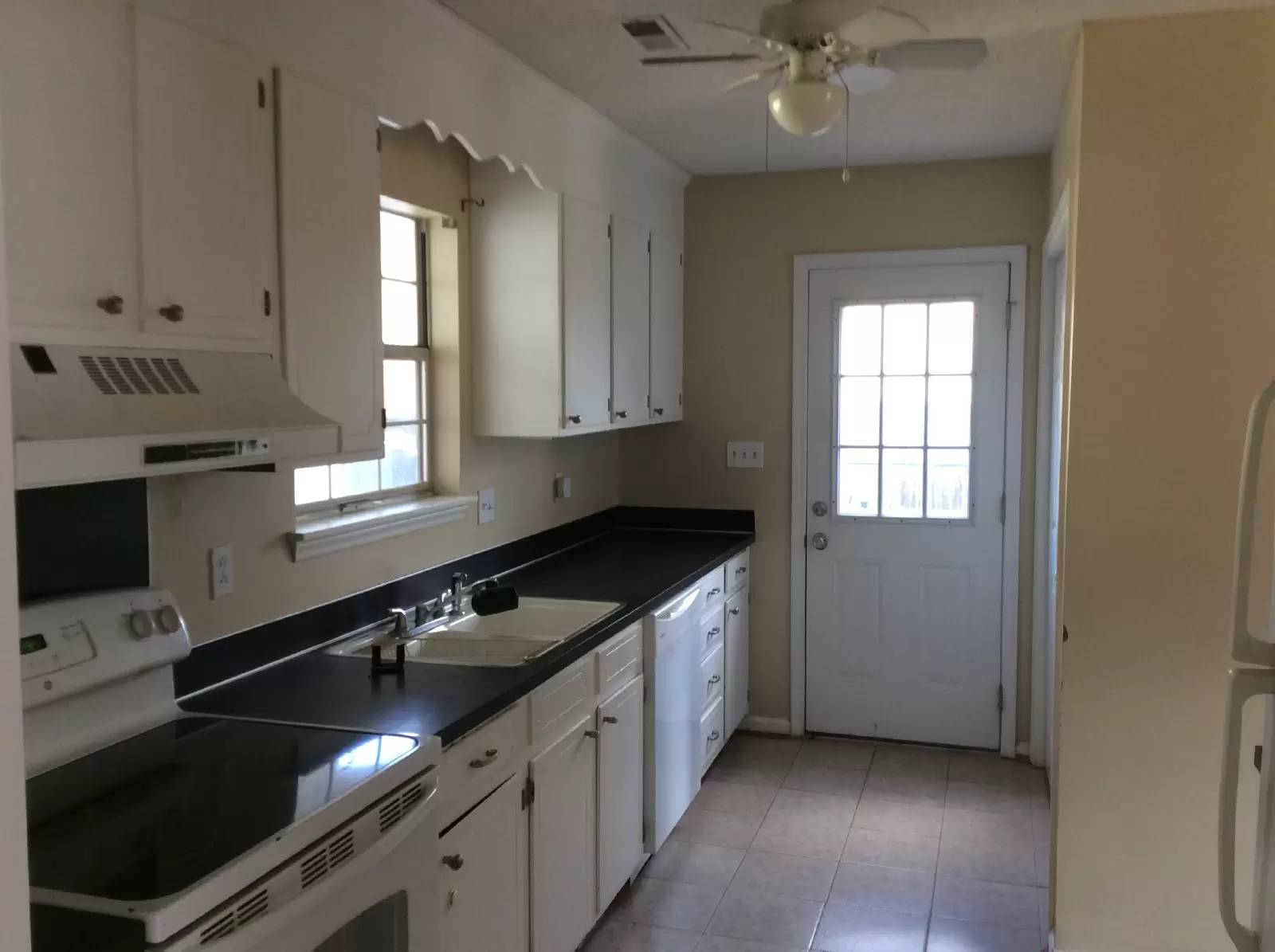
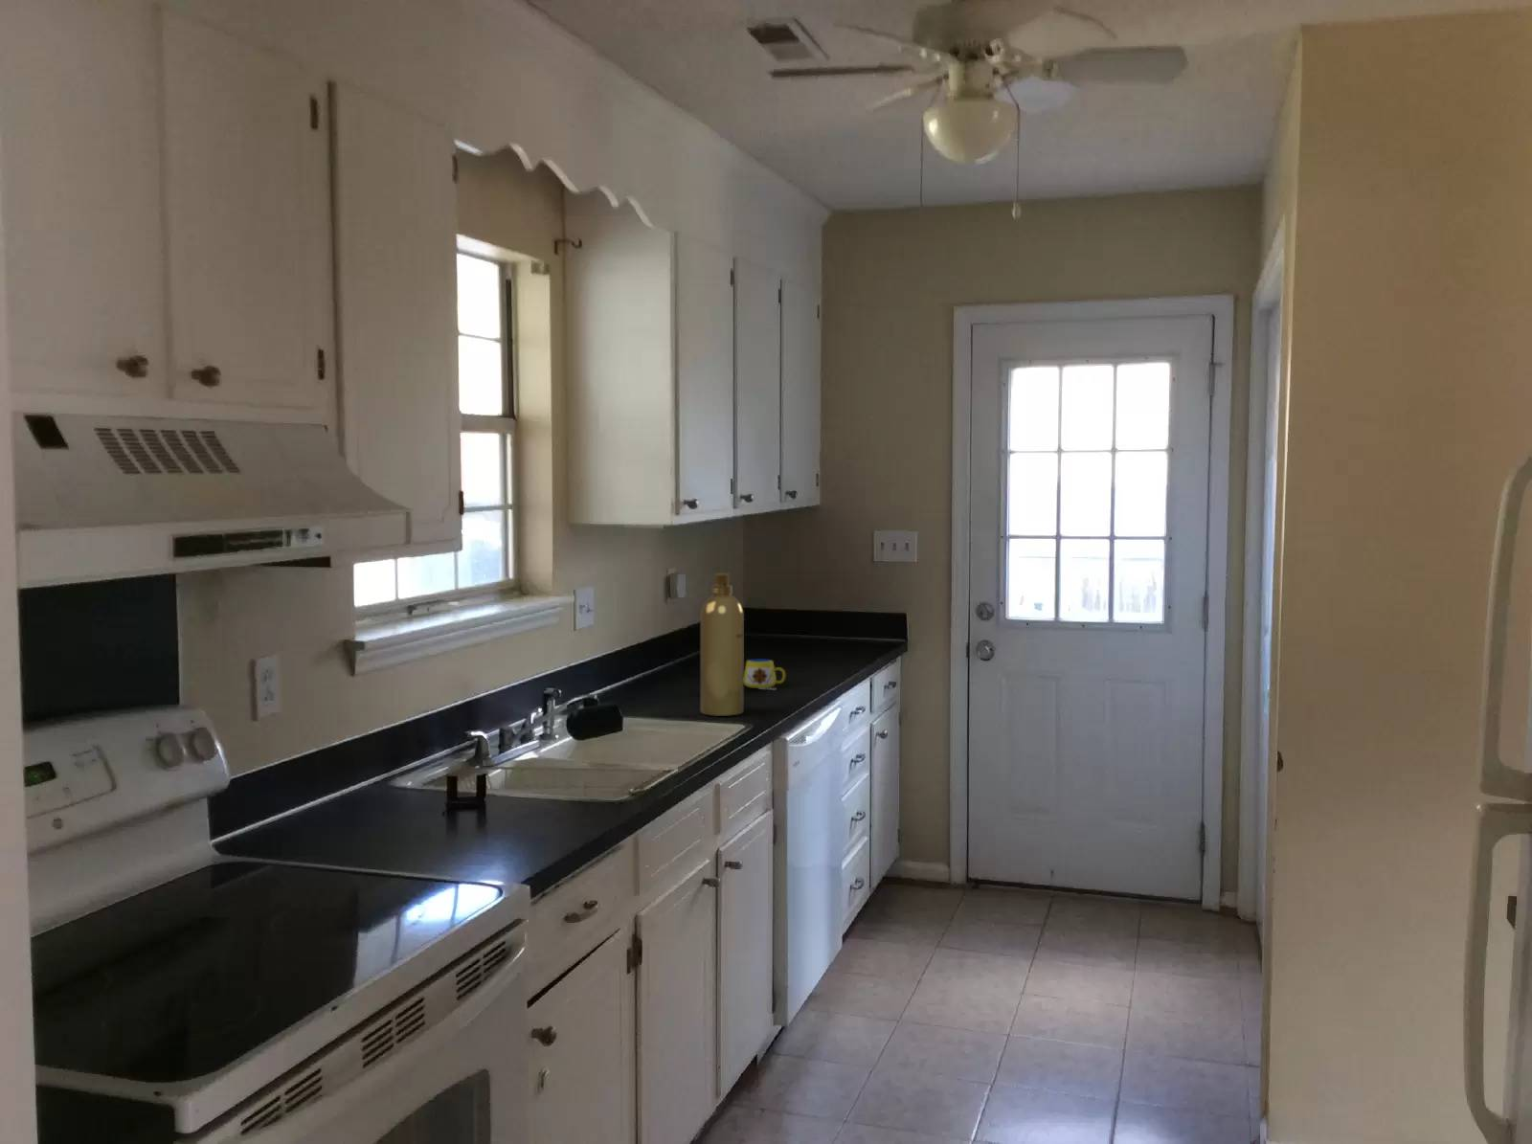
+ spray bottle (721, 643)
+ mug (764, 673)
